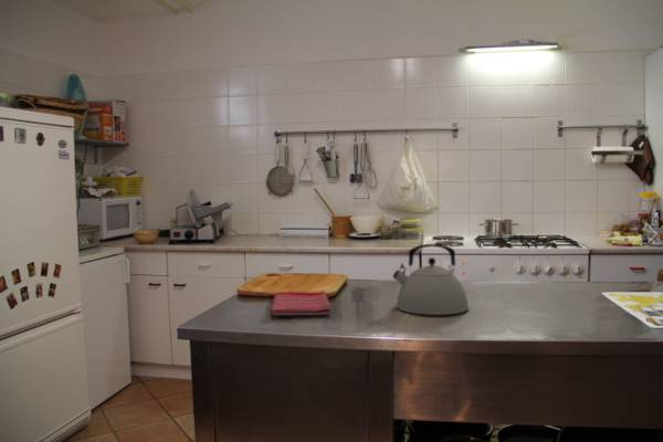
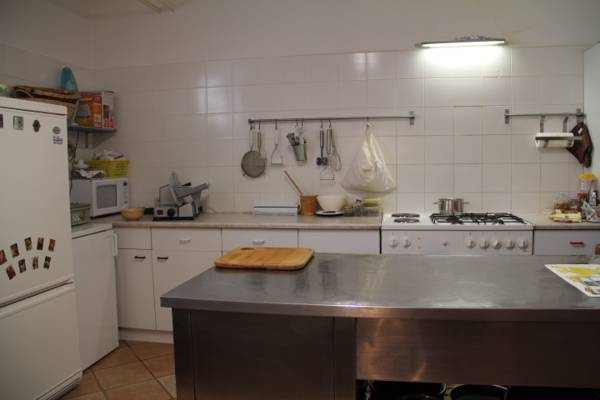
- kettle (430, 275)
- dish towel (301, 302)
